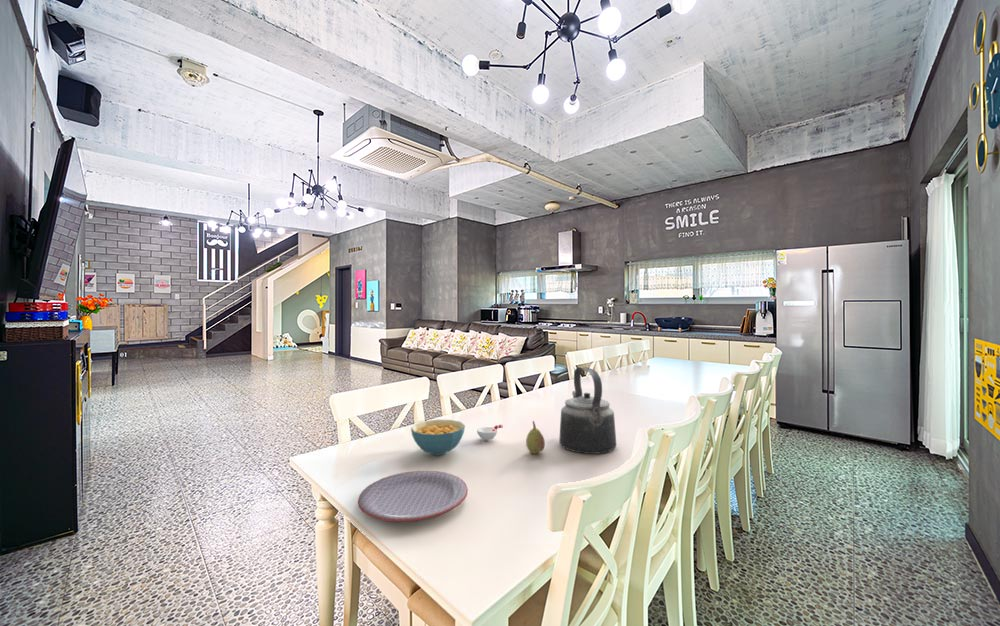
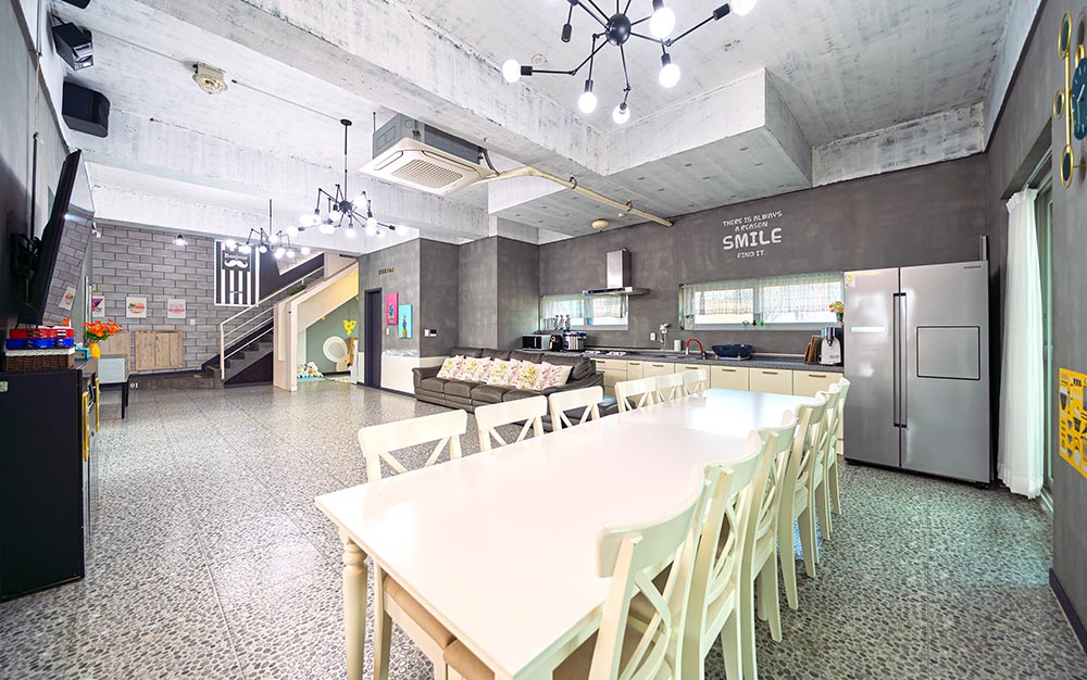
- cup (489, 432)
- cereal bowl (438, 439)
- plate (414, 496)
- fruit (535, 436)
- kettle (585, 405)
